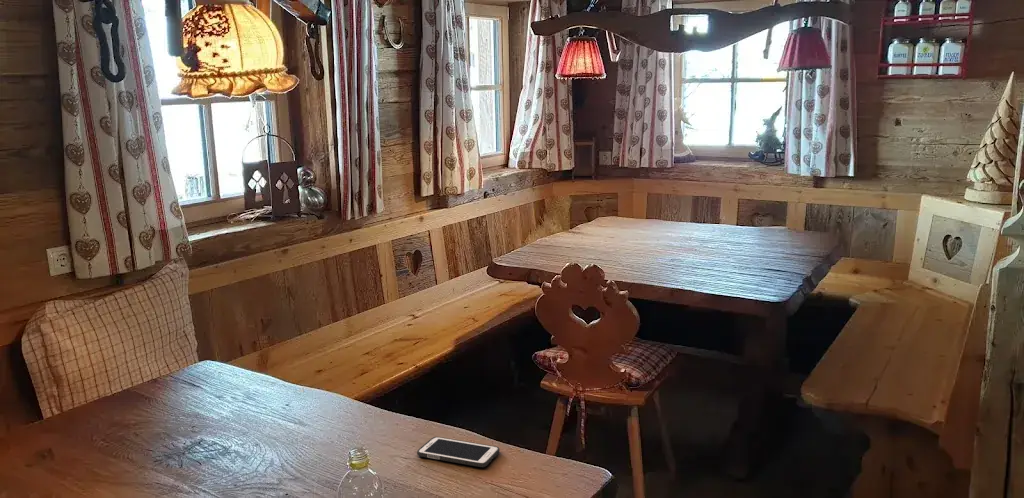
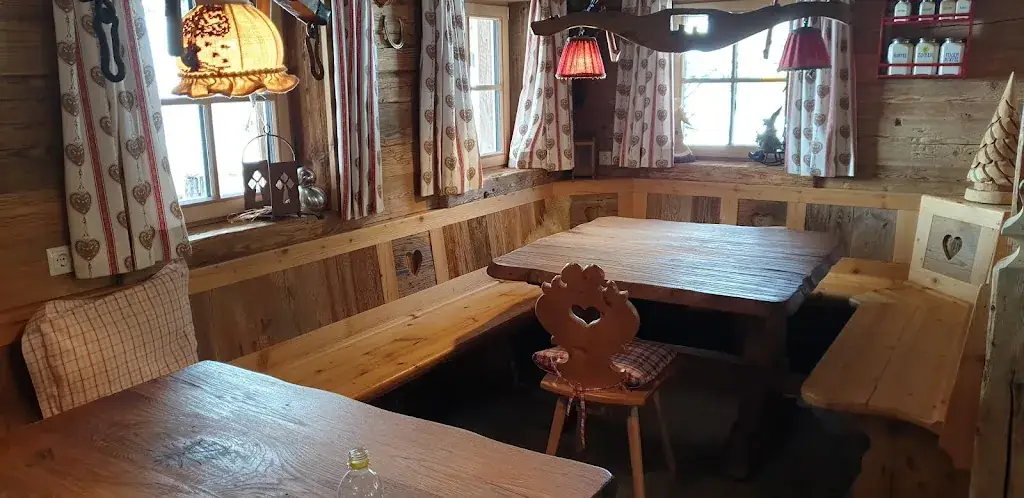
- cell phone (458, 451)
